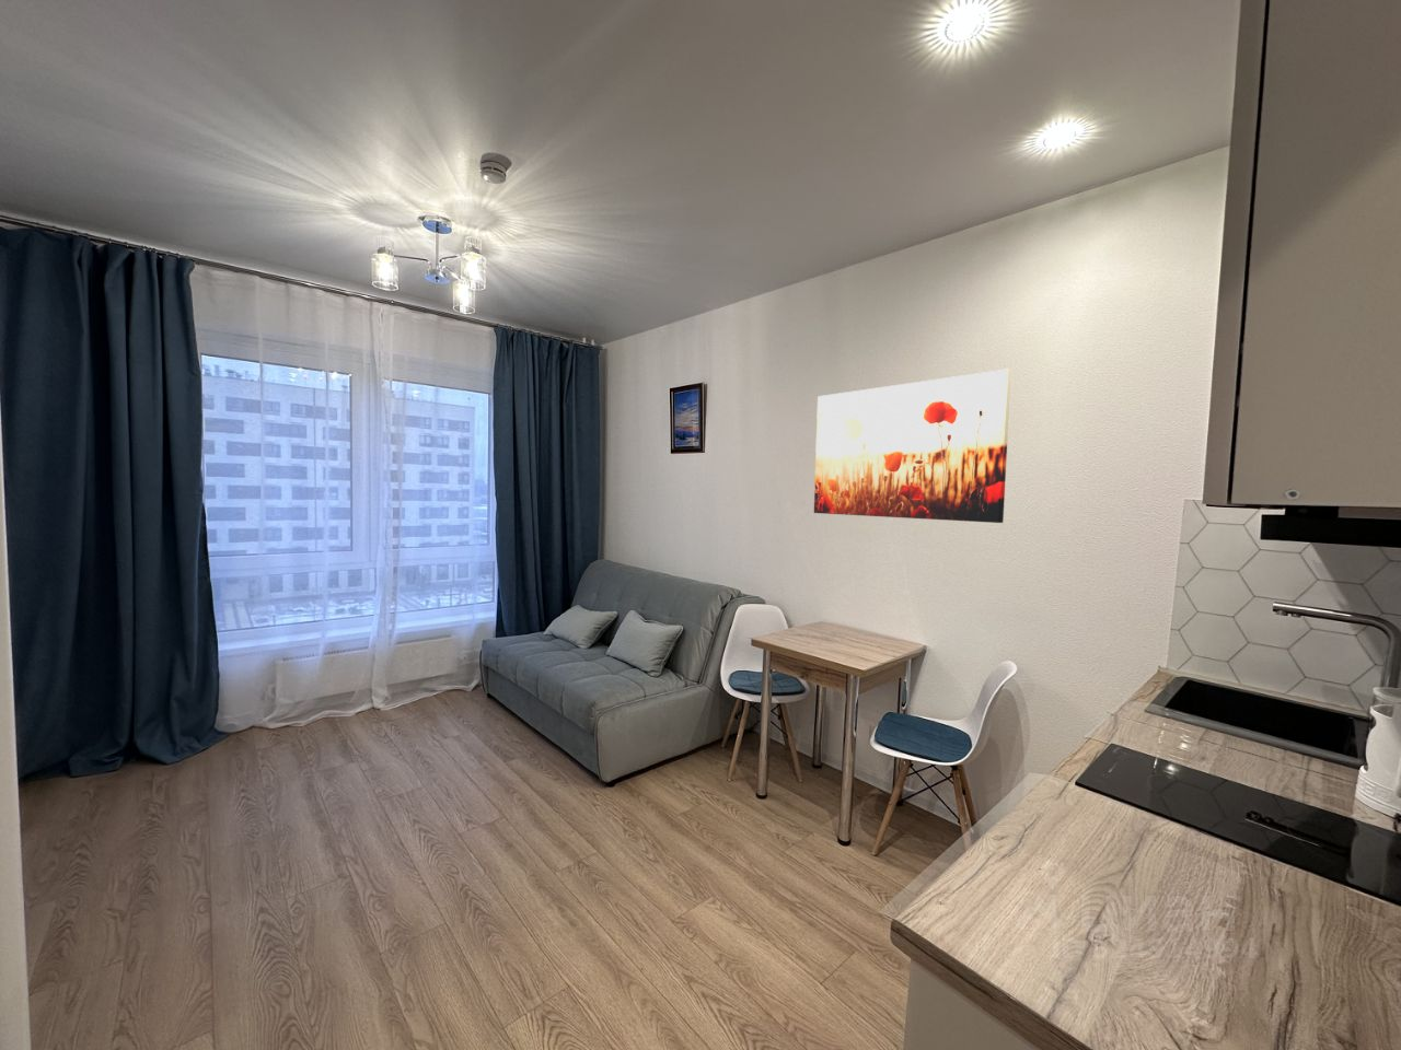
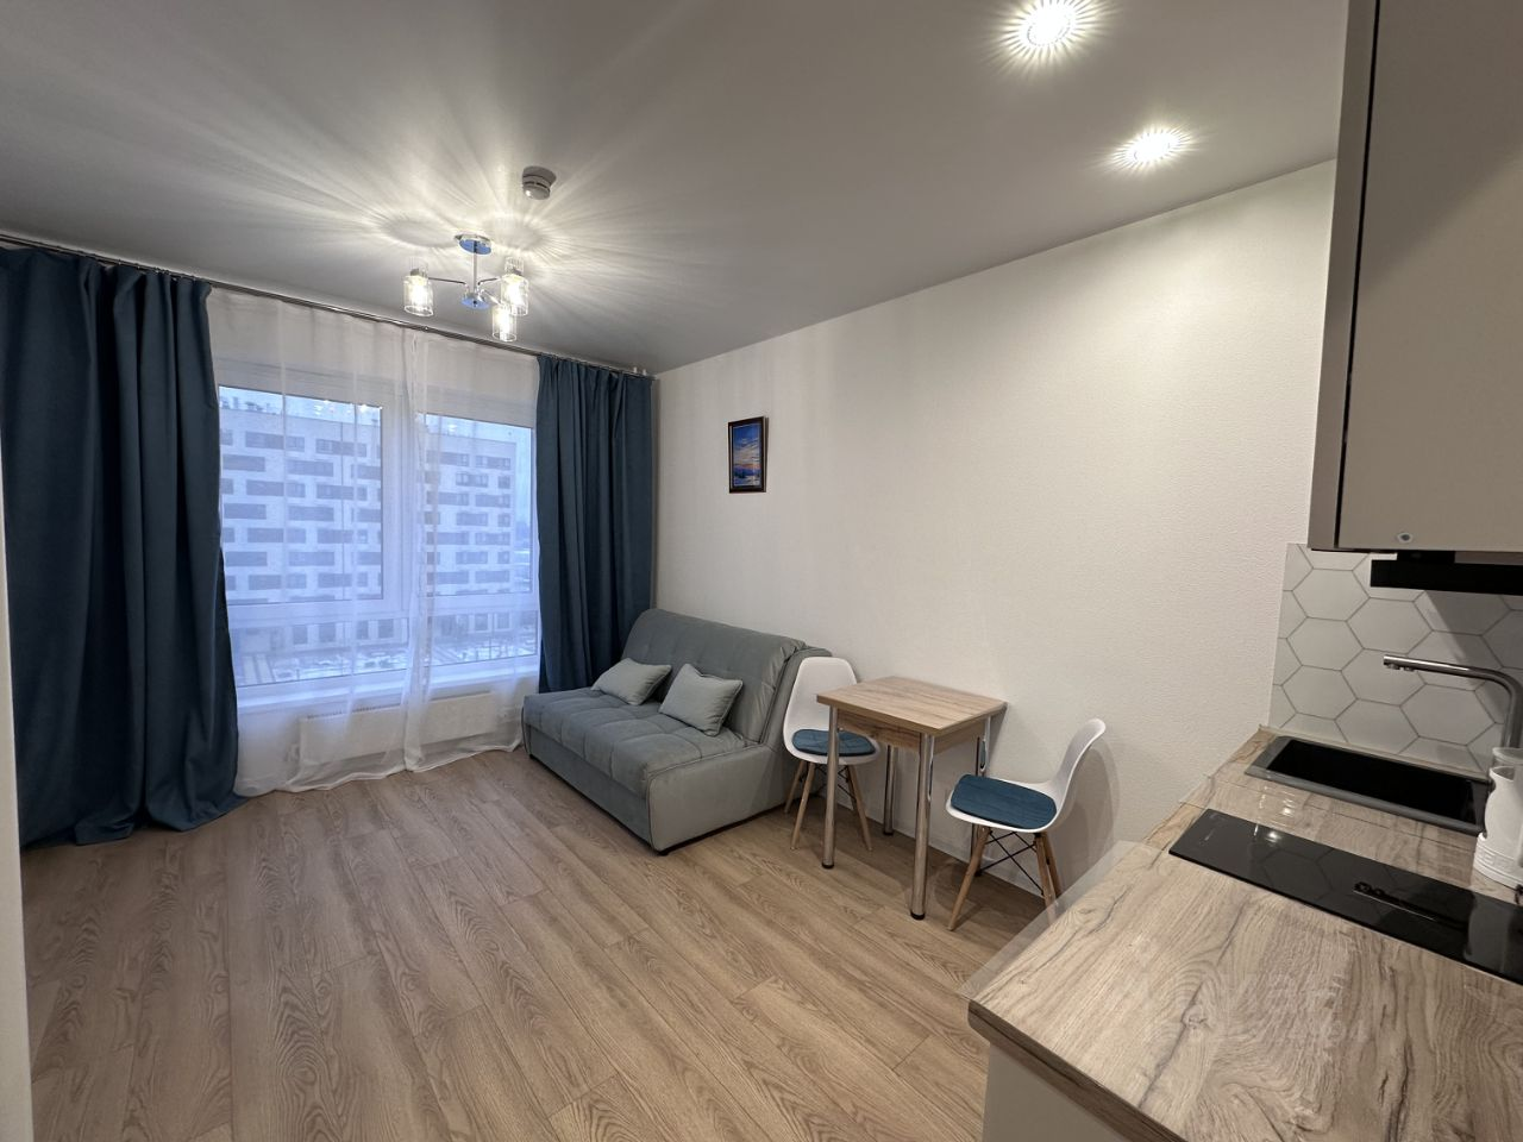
- wall art (899, 451)
